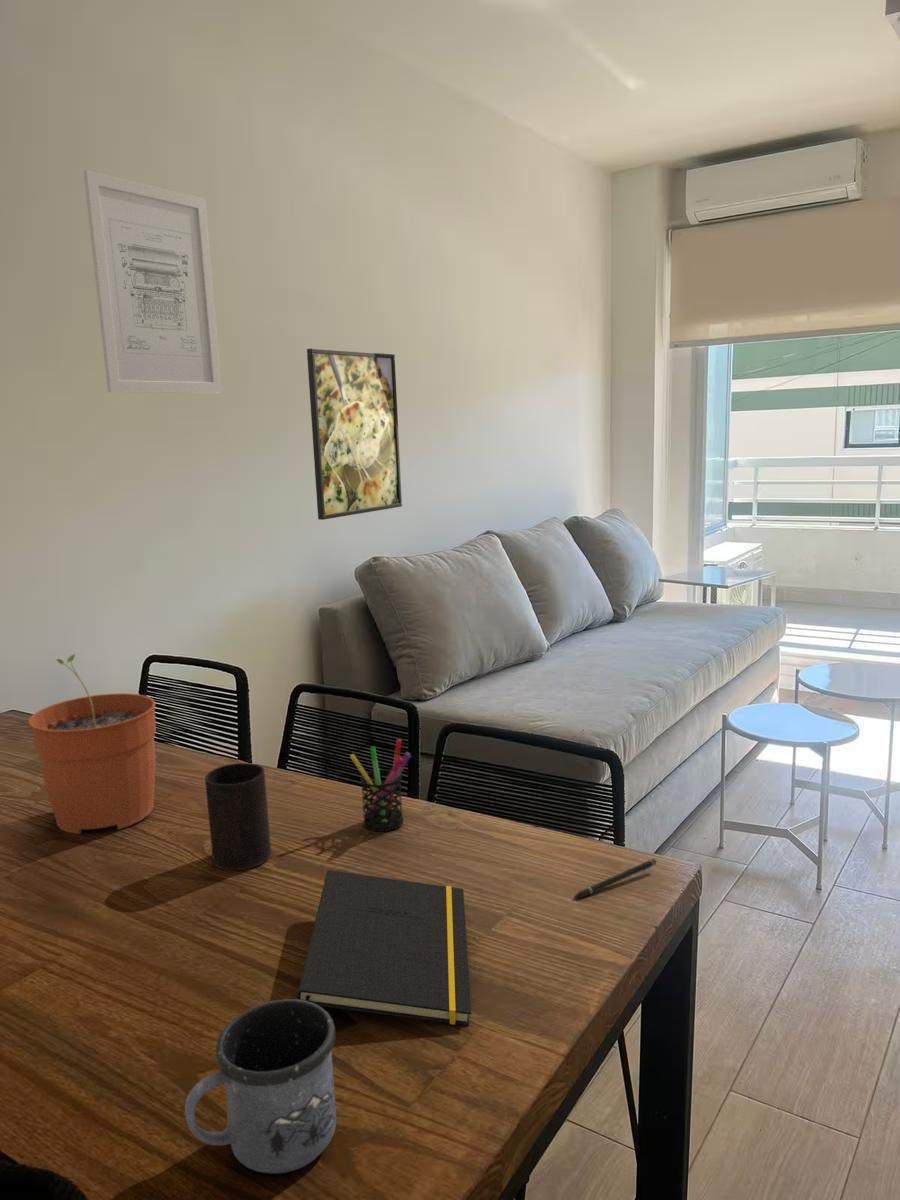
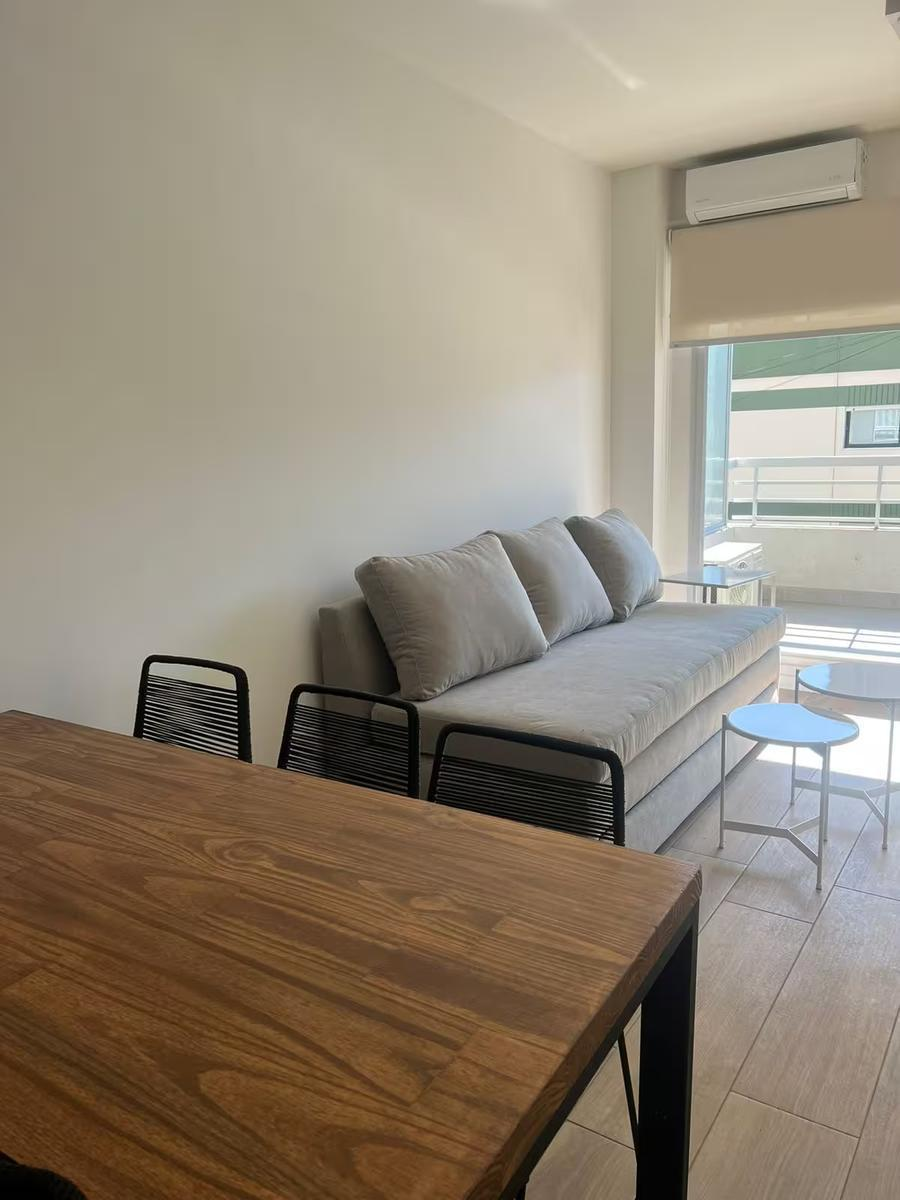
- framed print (357, 433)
- pen holder (382, 781)
- plant pot (96, 736)
- notepad (390, 939)
- cup (238, 815)
- mug (263, 1094)
- wall art (158, 291)
- pen (615, 879)
